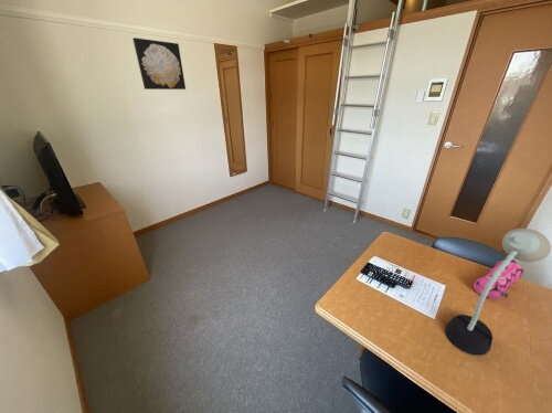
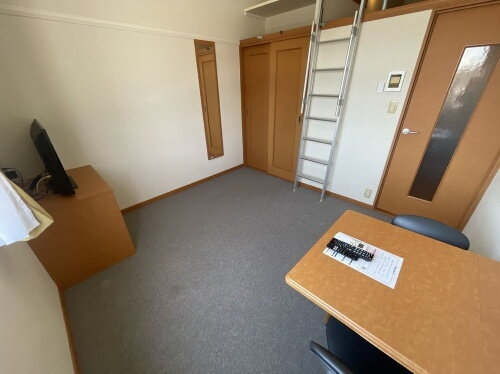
- desk lamp (491, 286)
- wall art (161, 65)
- pencil case (500, 277)
